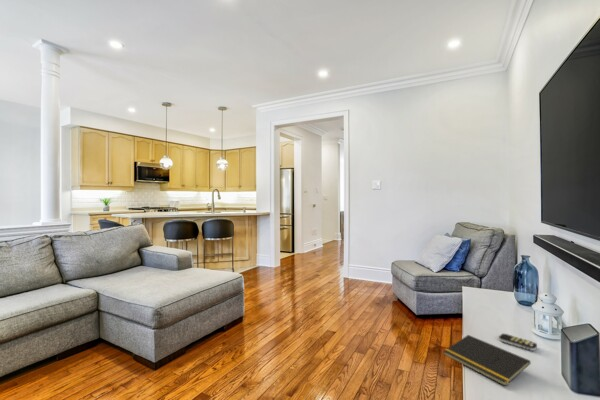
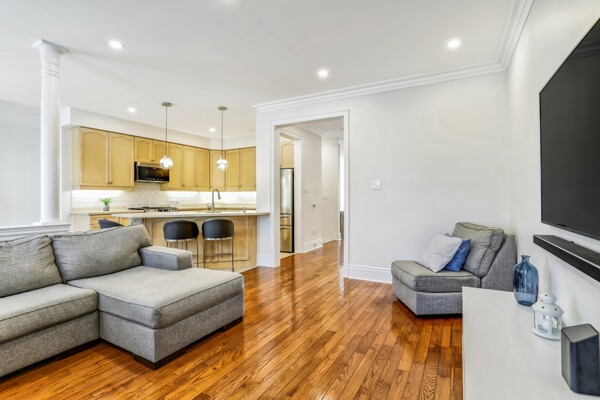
- remote control (517, 341)
- notepad (484, 357)
